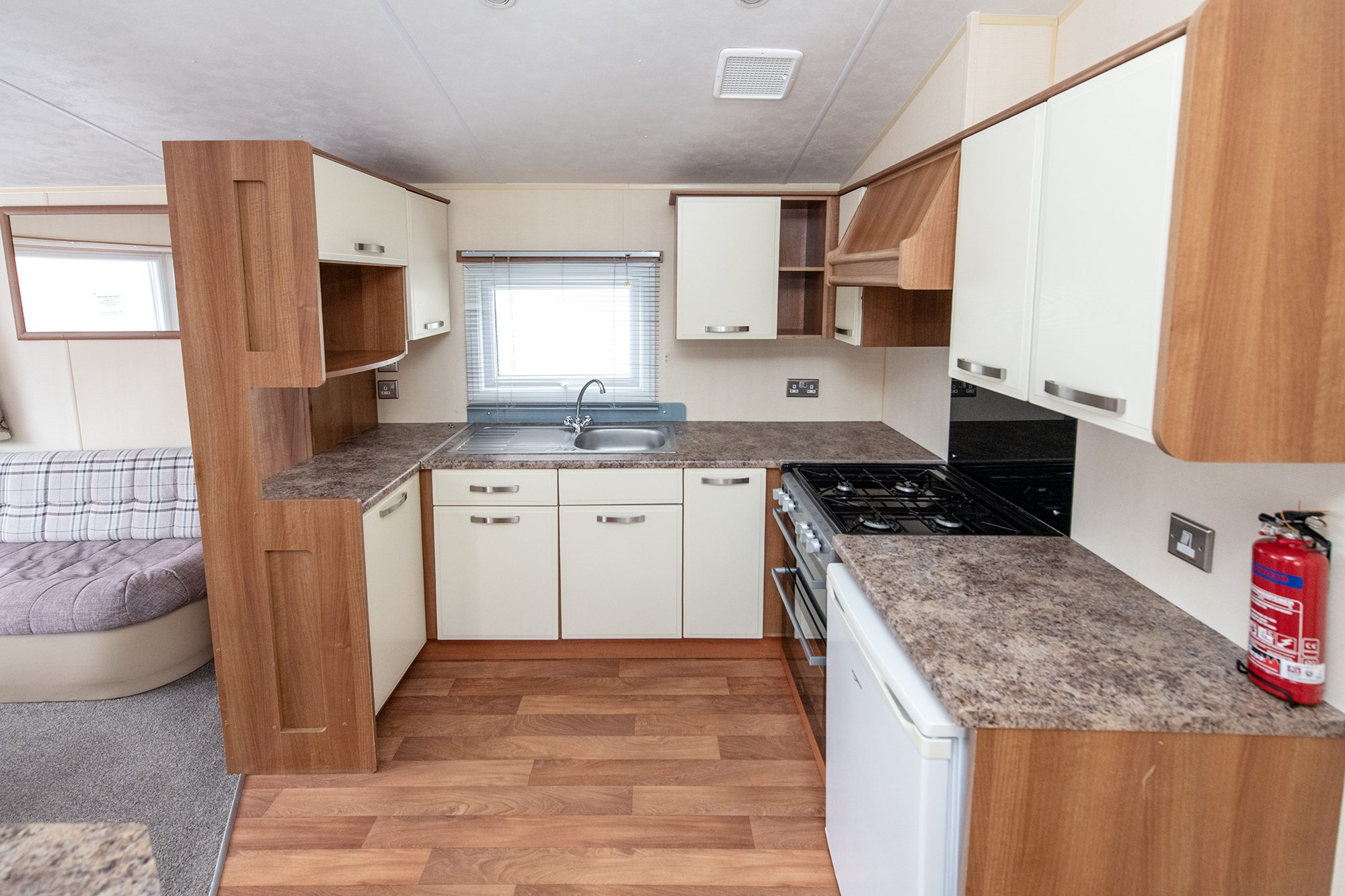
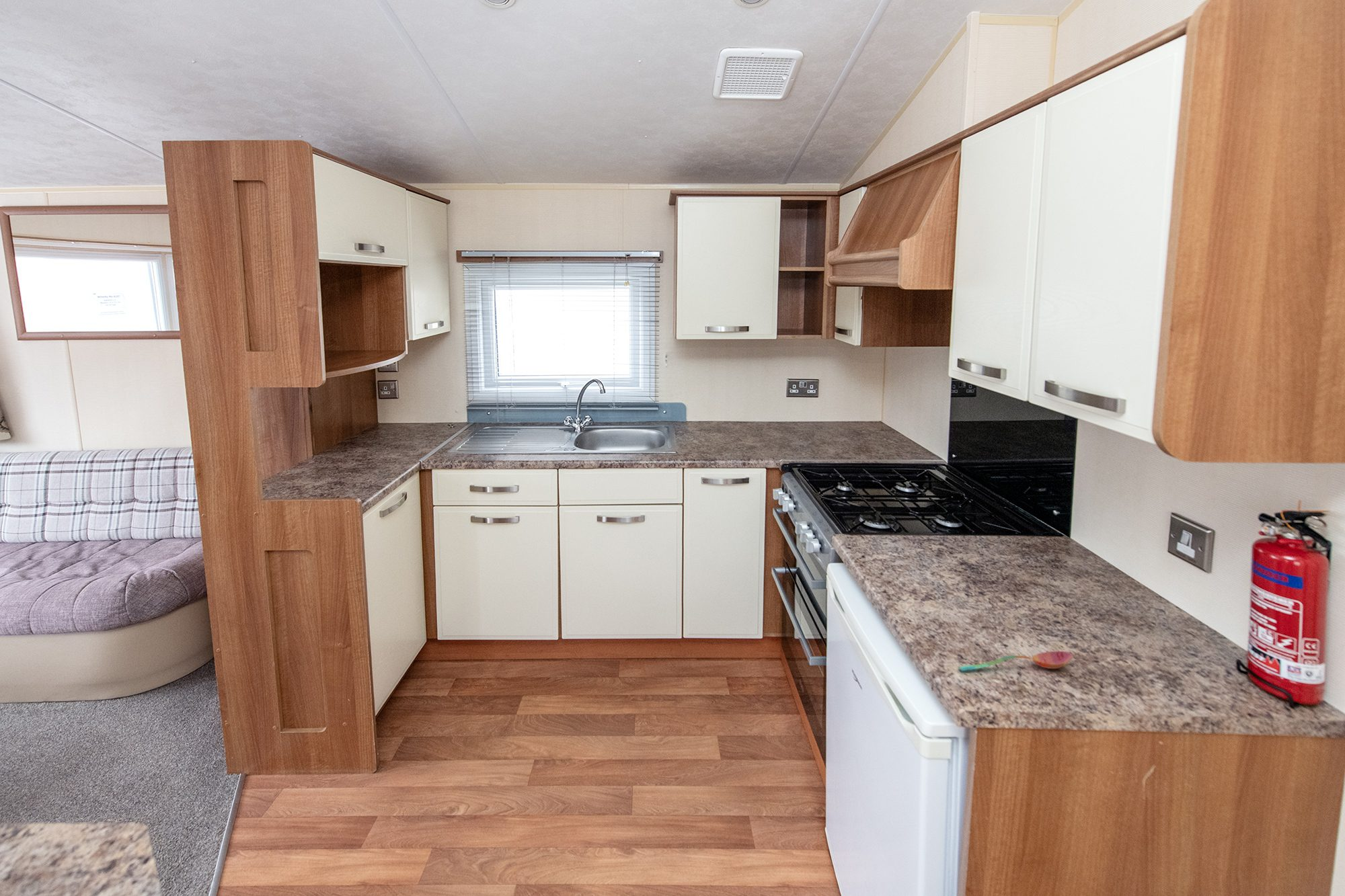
+ soupspoon (1013, 658)
